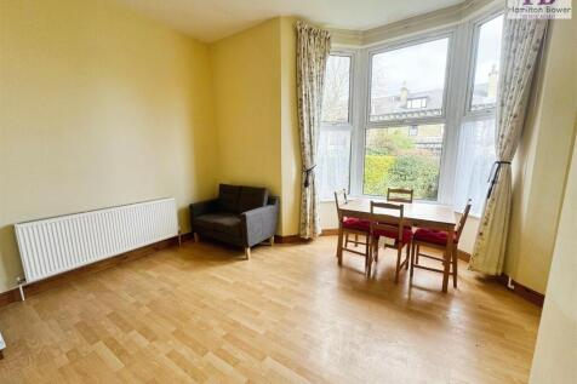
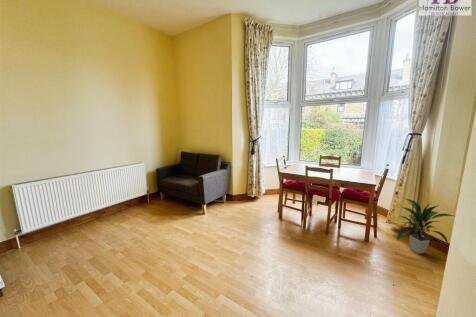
+ indoor plant (418, 225)
